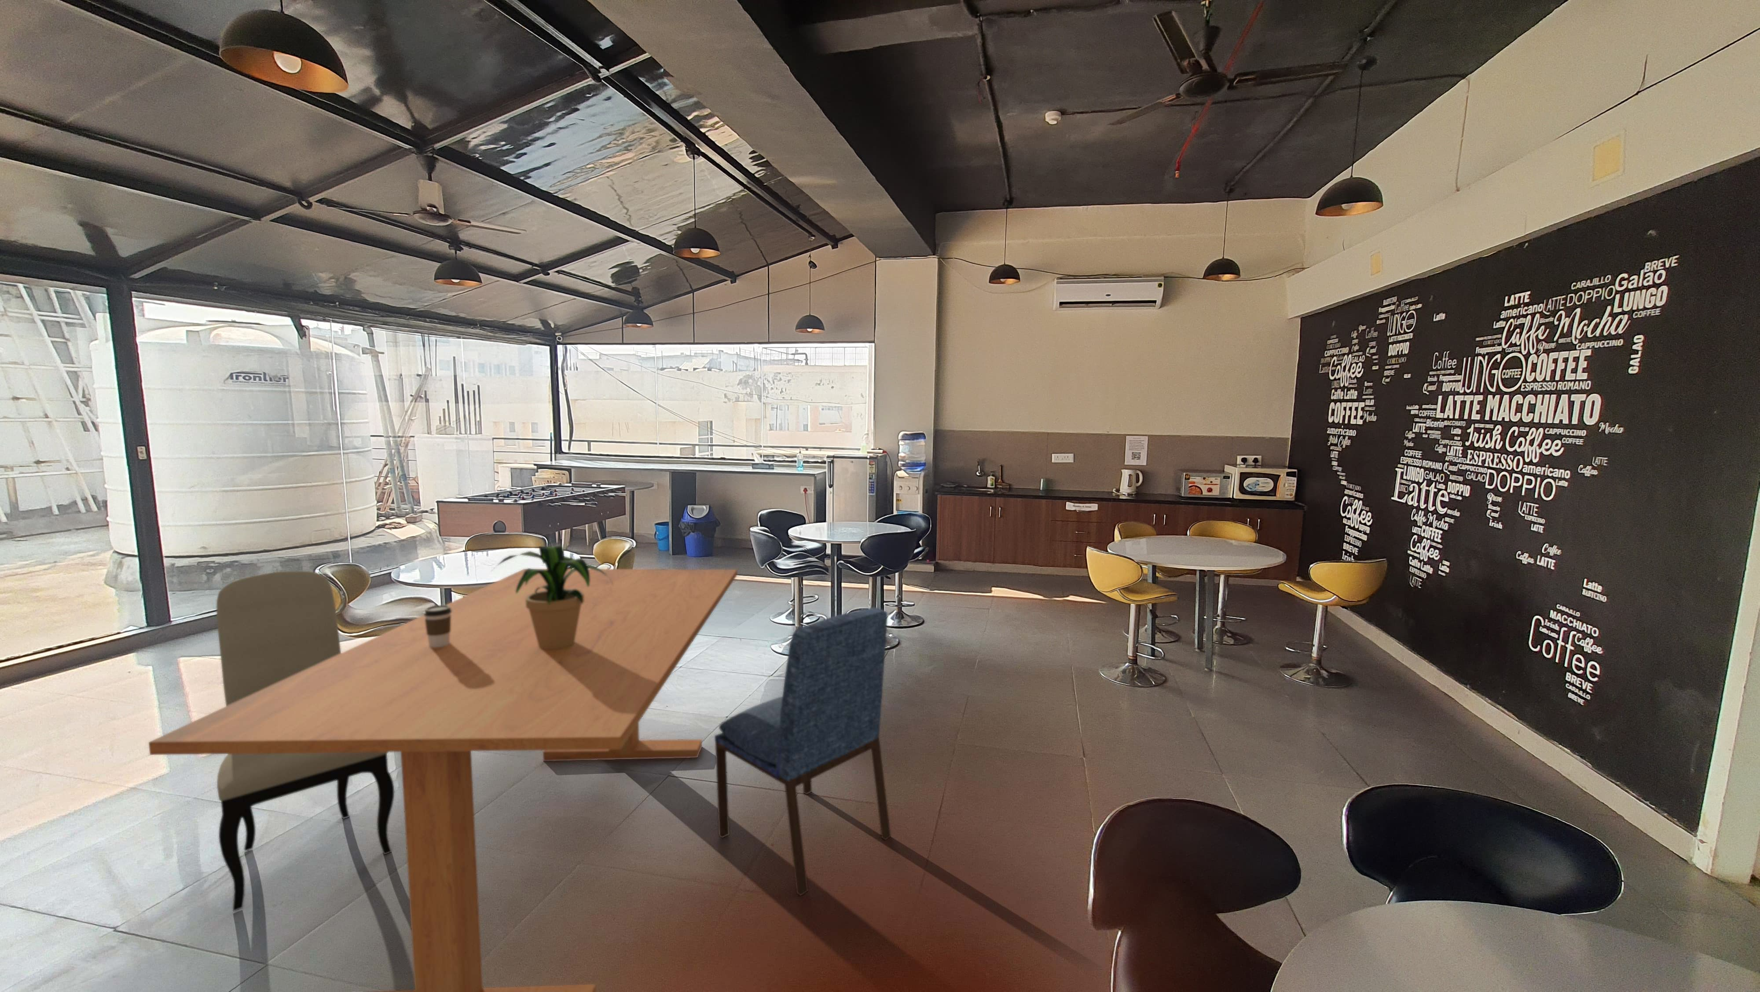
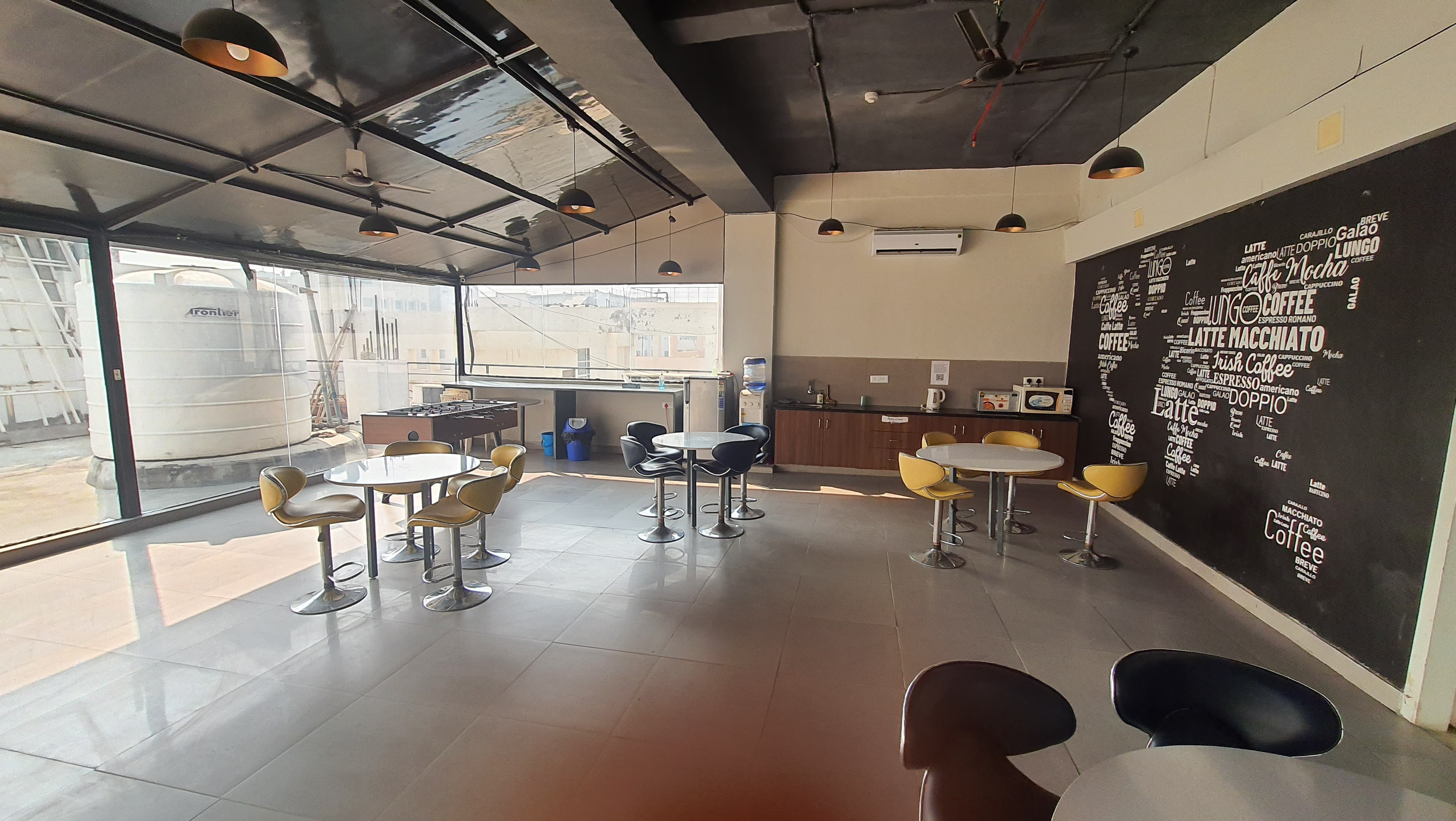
- dining chair (296, 753)
- potted plant (555, 596)
- coffee cup (439, 625)
- dining table (558, 738)
- dining chair (804, 723)
